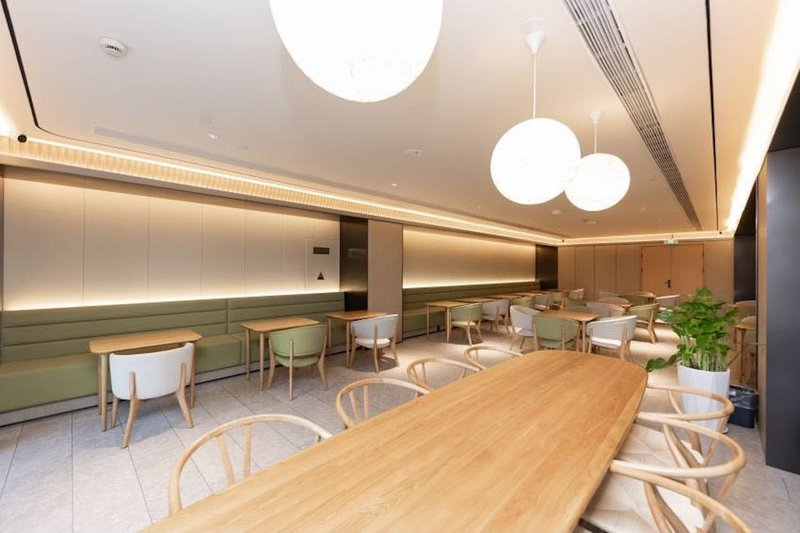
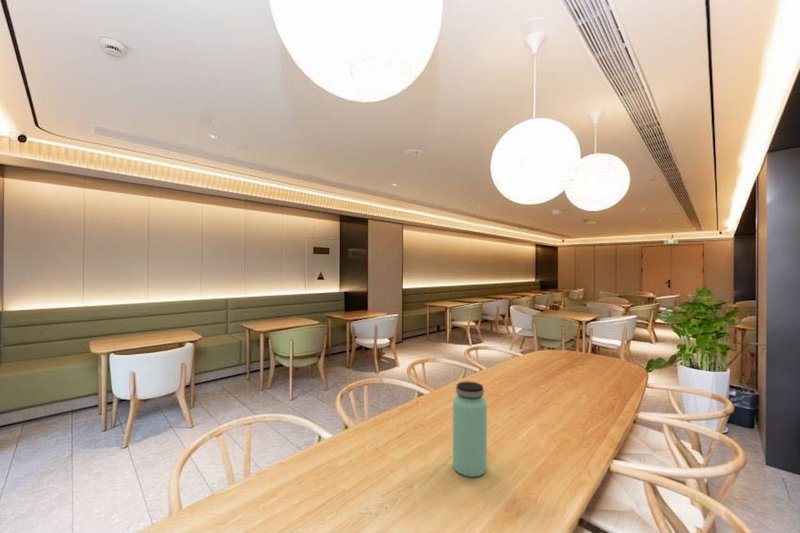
+ bottle (469, 426)
